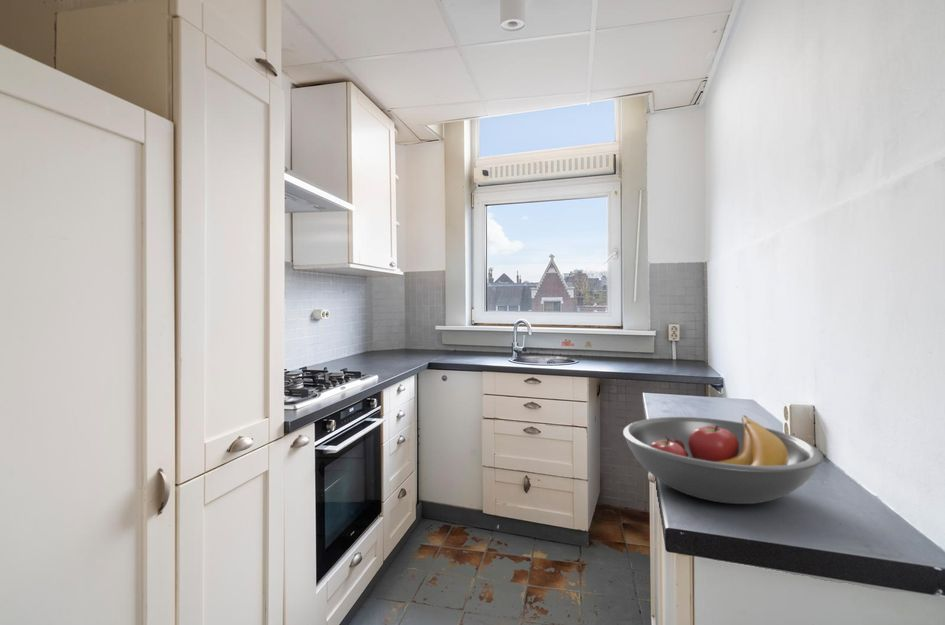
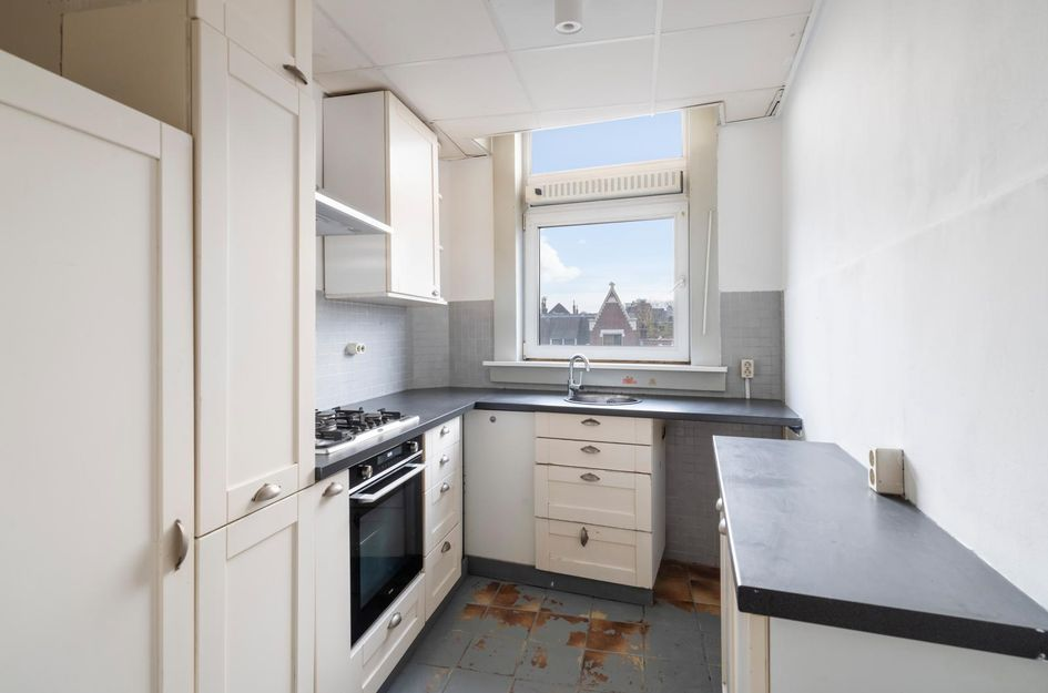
- fruit bowl (713, 455)
